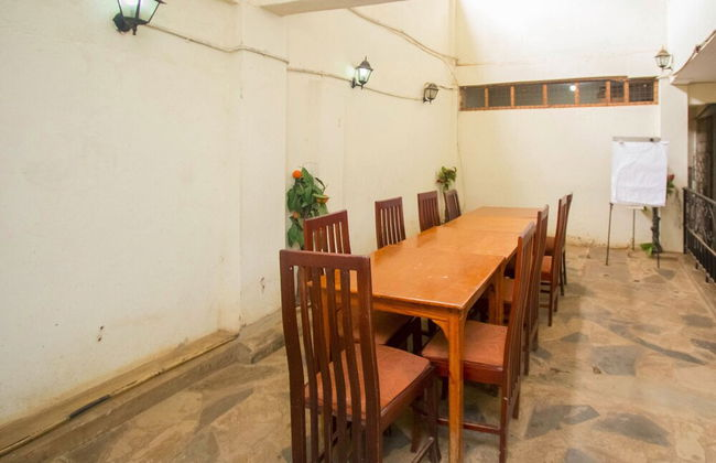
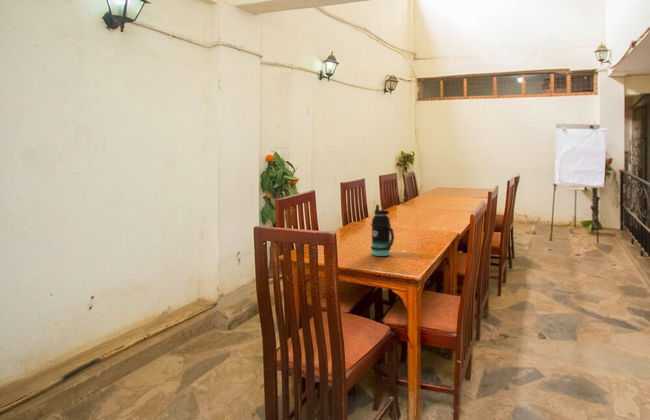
+ bottle (383, 230)
